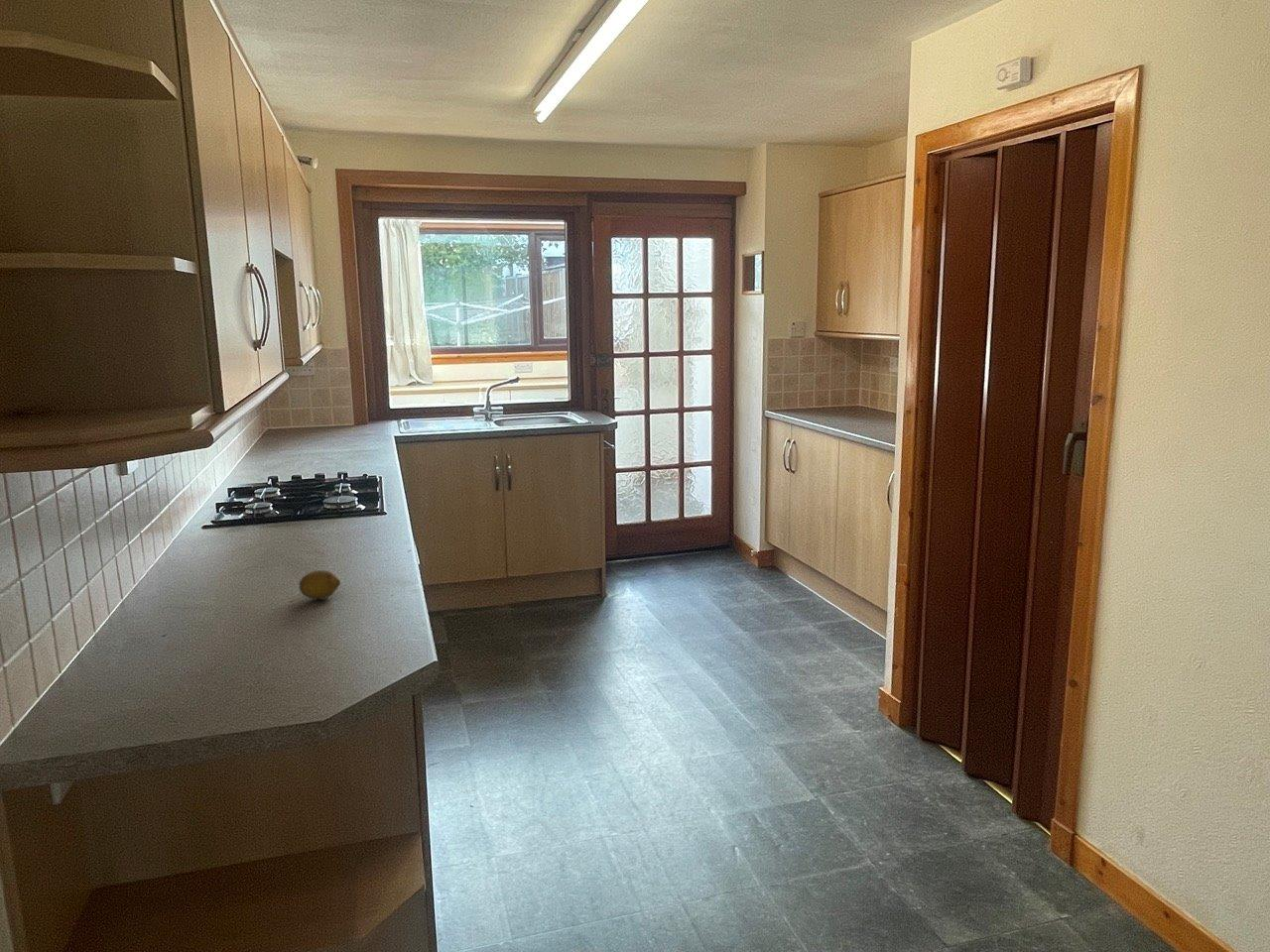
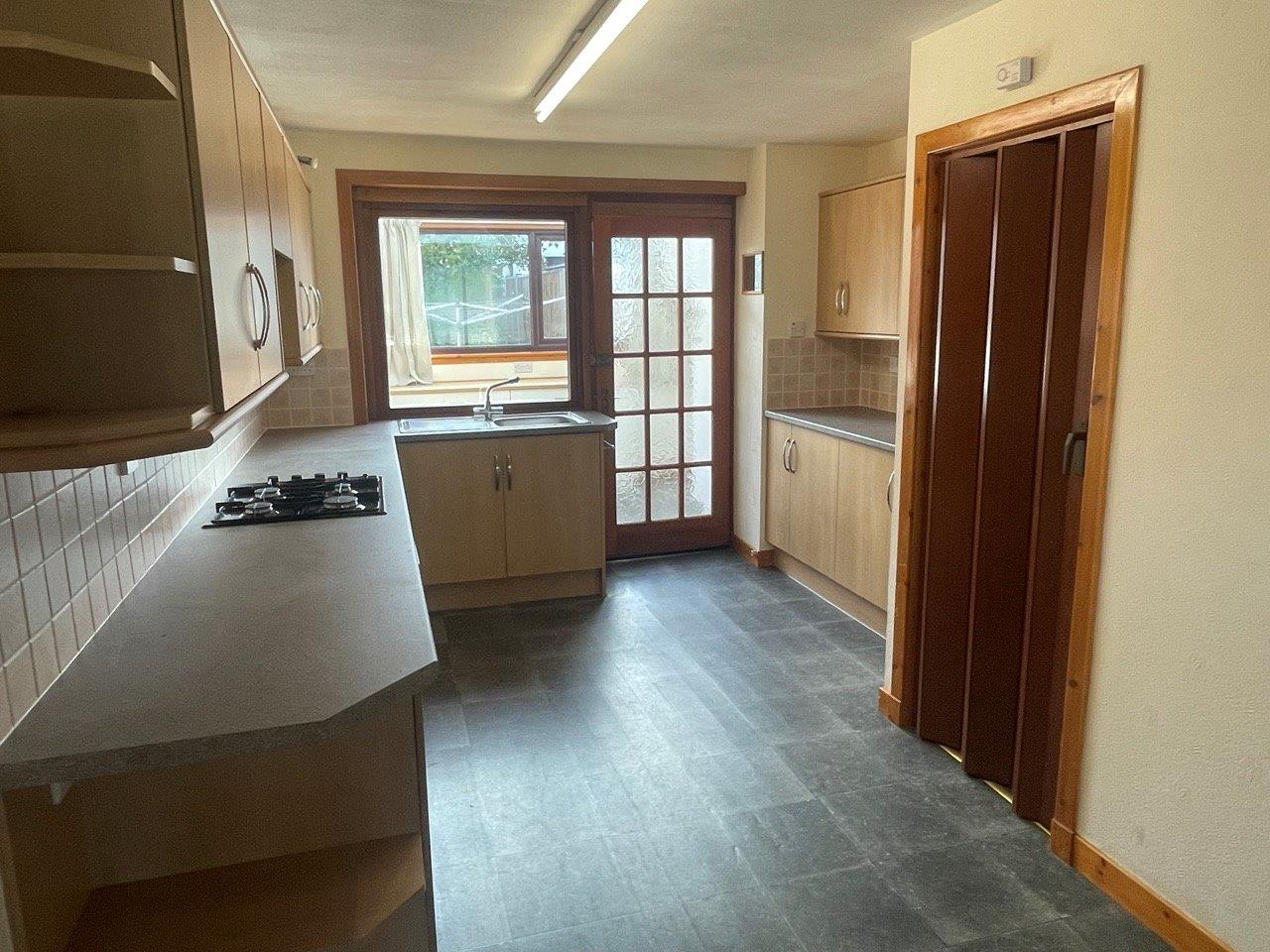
- fruit (319, 584)
